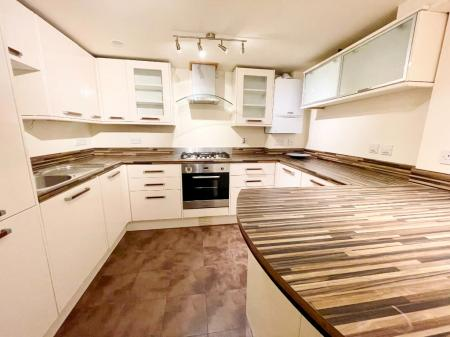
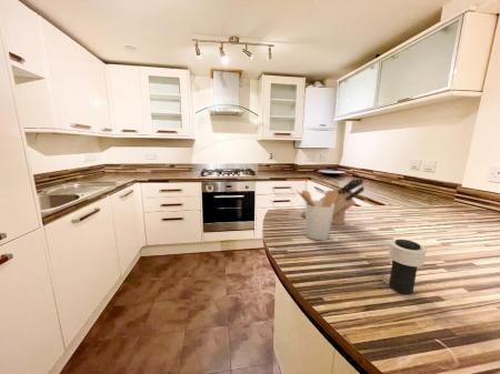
+ cup (403, 265)
+ utensil holder (313, 212)
+ knife block (333, 200)
